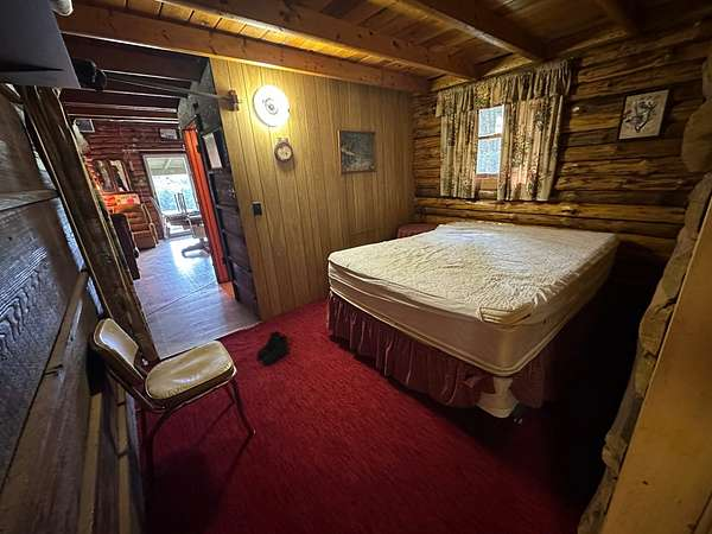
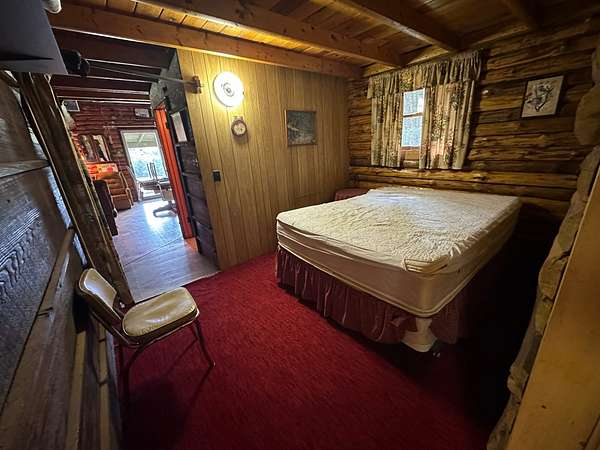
- boots (271, 345)
